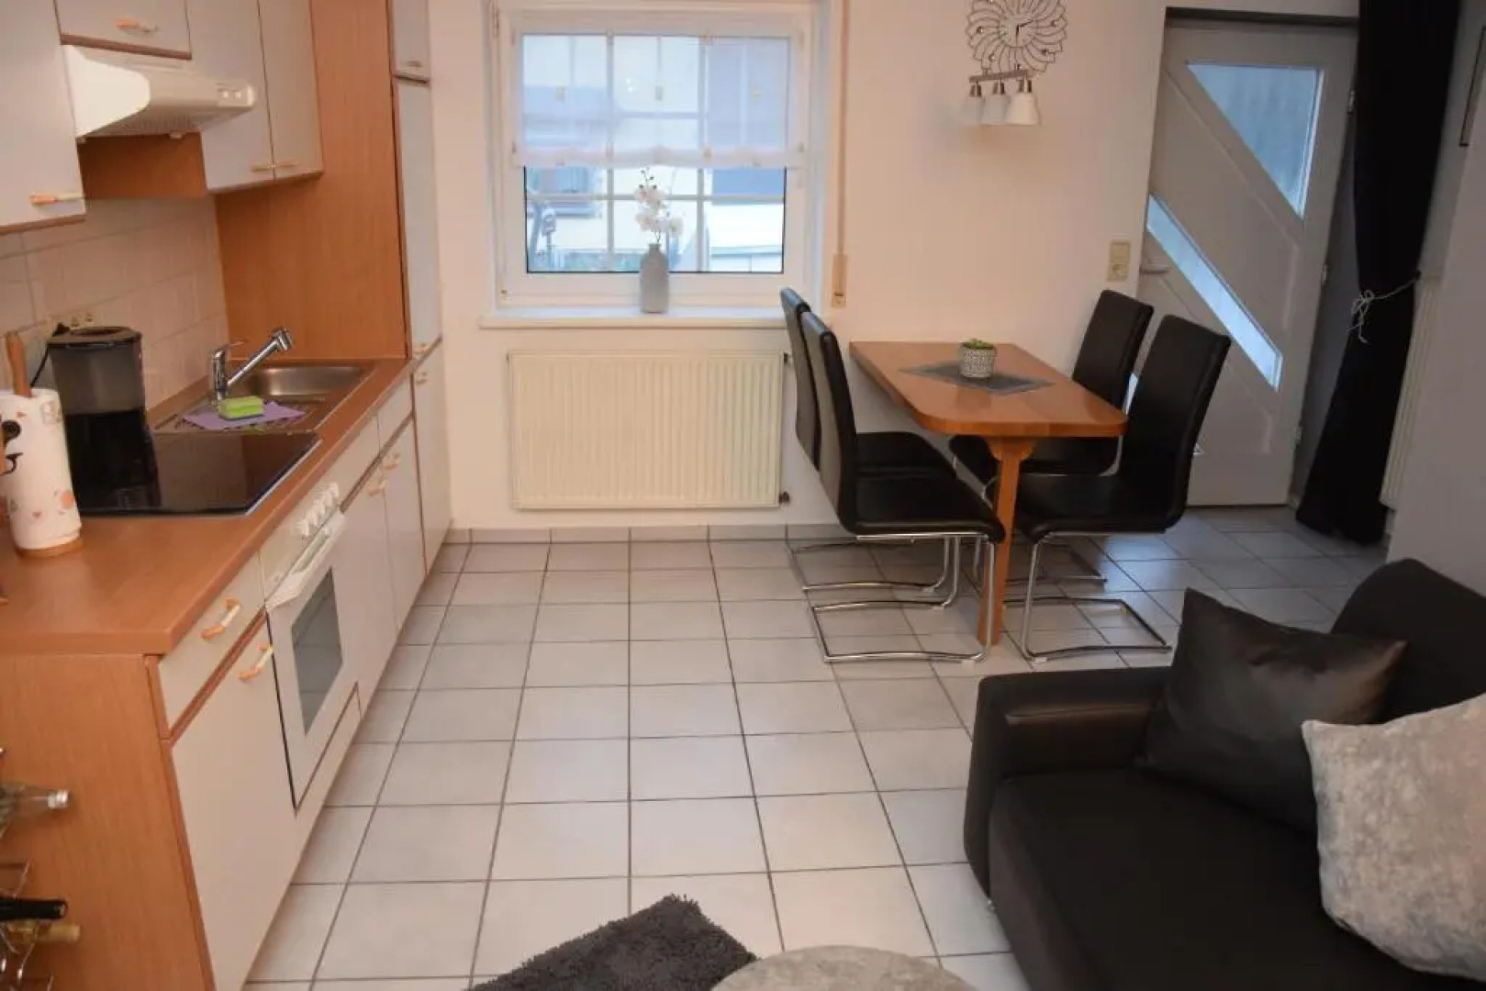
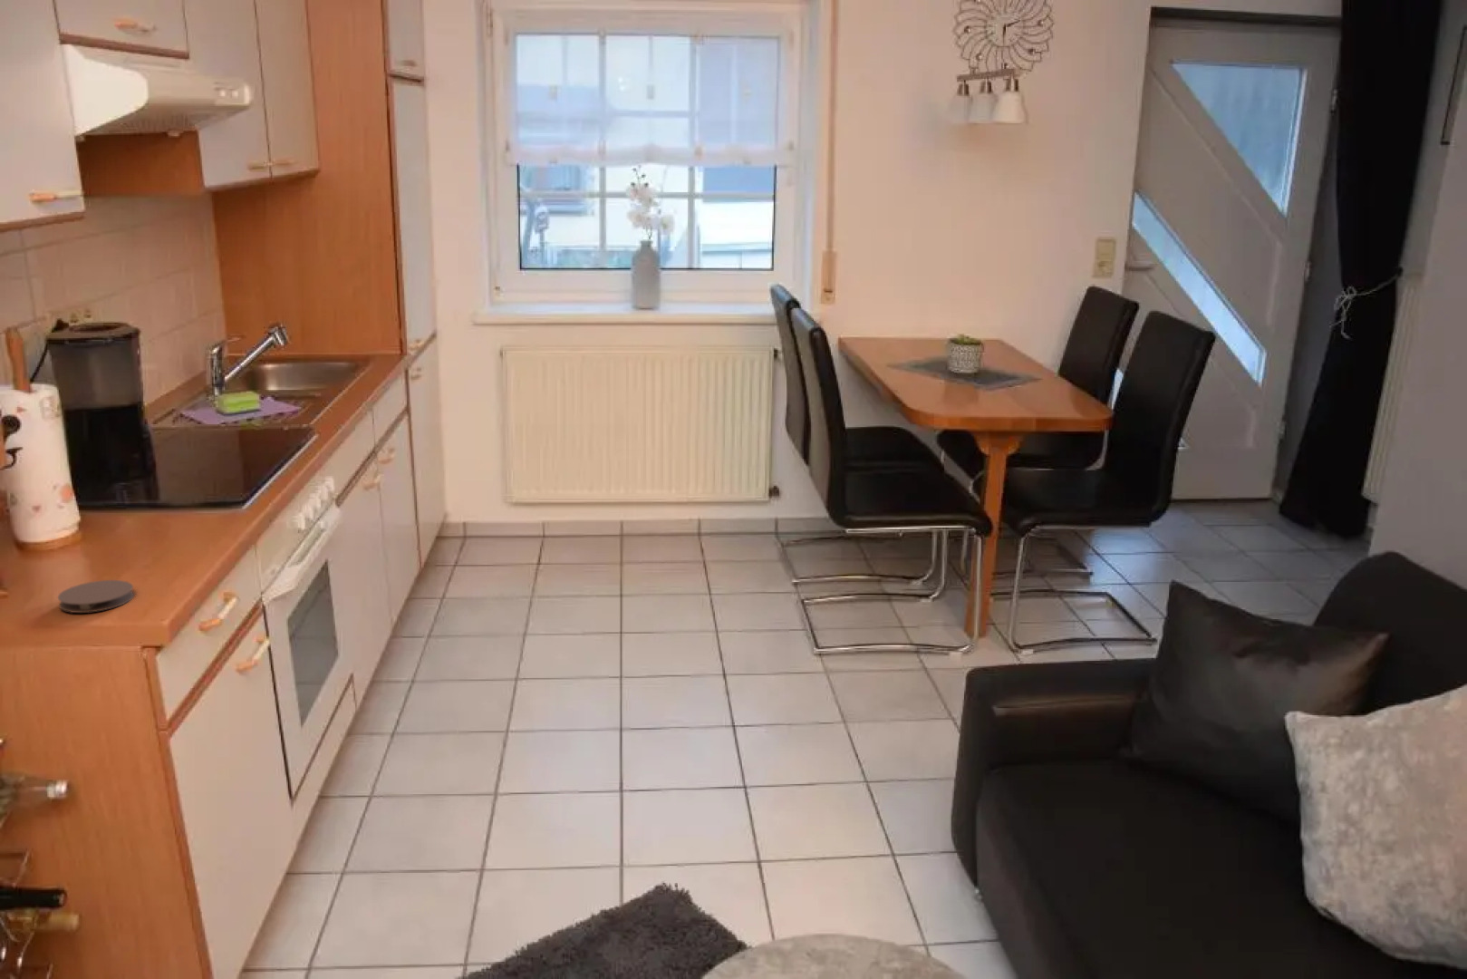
+ coaster (96, 595)
